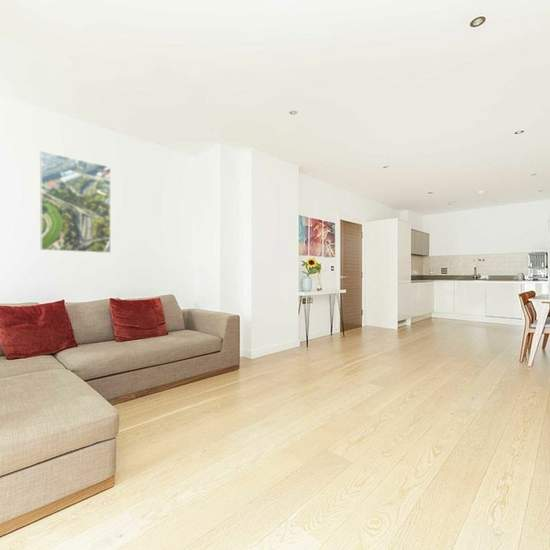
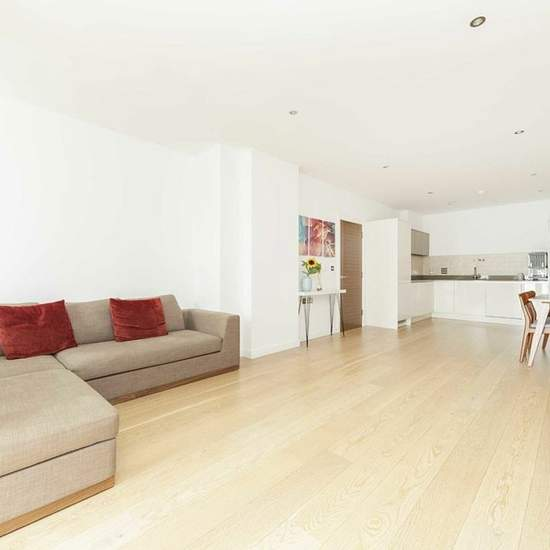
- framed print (77, 205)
